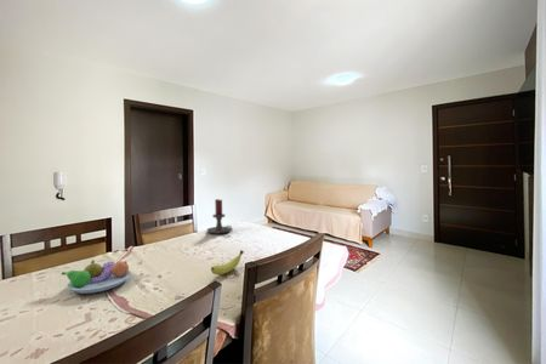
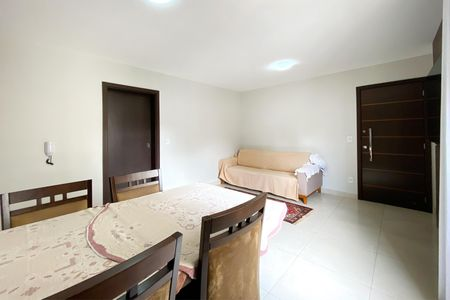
- candle holder (221, 215)
- fruit bowl (98, 273)
- fruit (227, 263)
